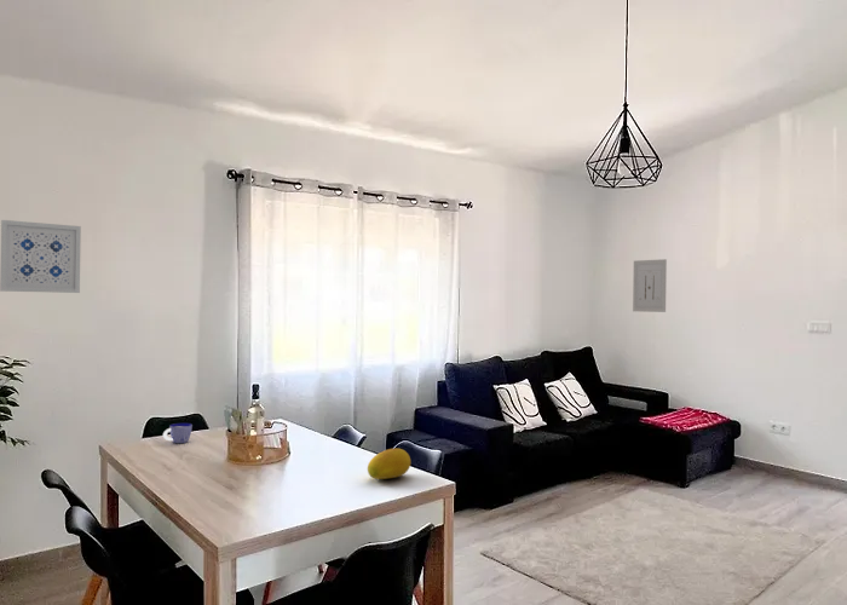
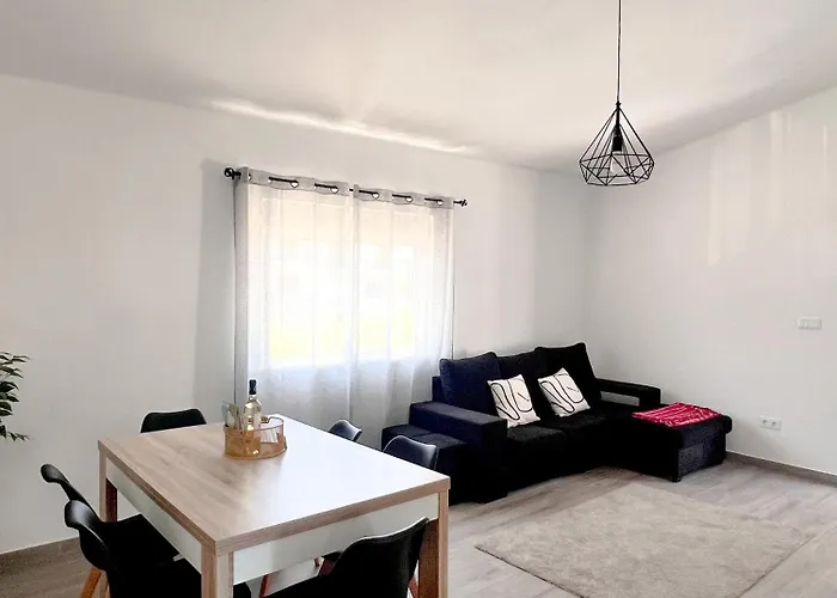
- wall art (649, 286)
- cup (177, 433)
- fruit (387, 463)
- wall art (41, 257)
